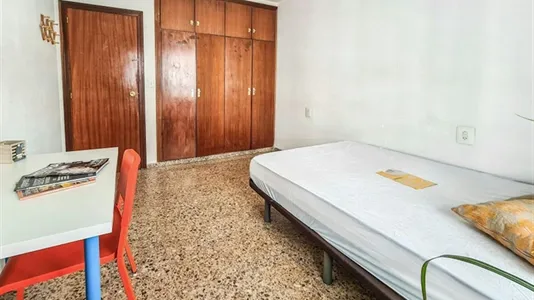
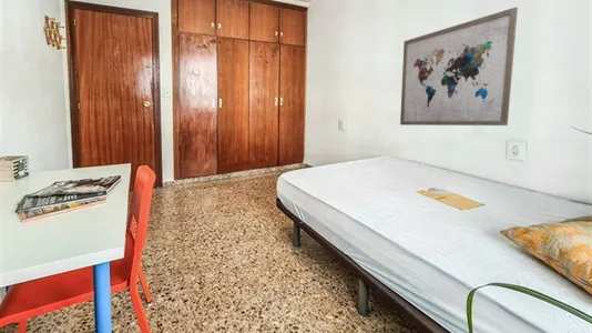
+ wall art (448, 77)
